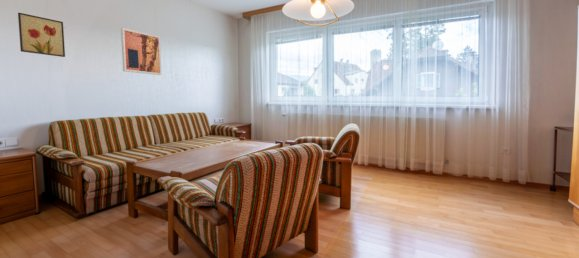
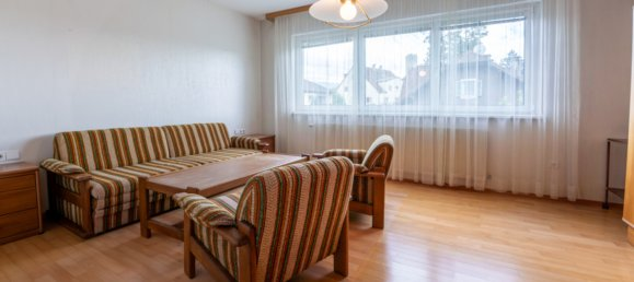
- wall art (42, 36)
- wall art (142, 53)
